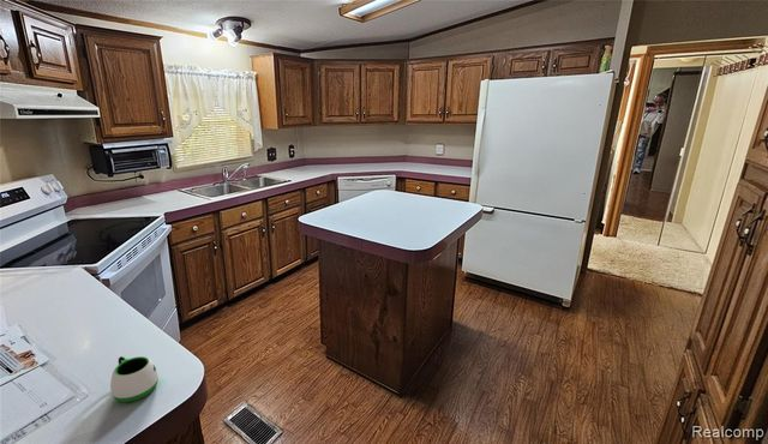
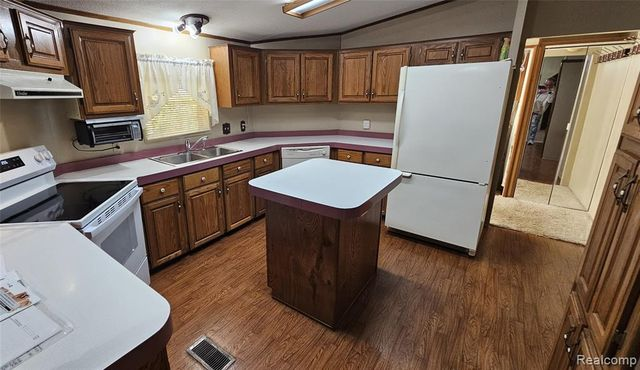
- mug (130, 373)
